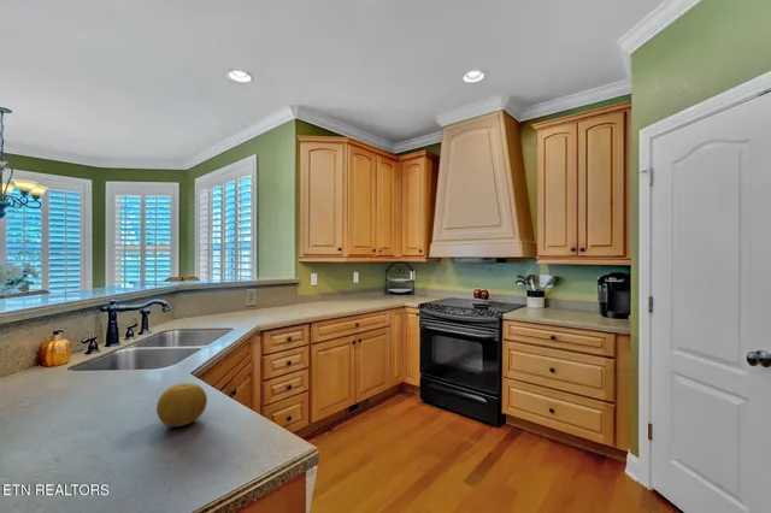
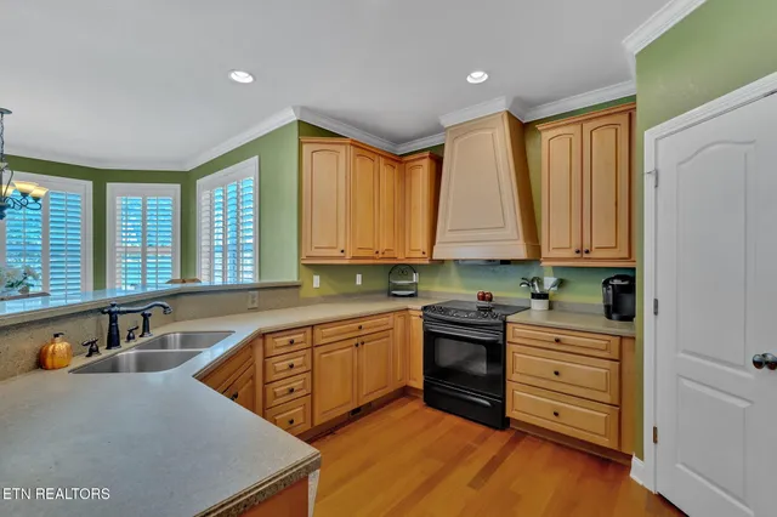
- fruit (182, 403)
